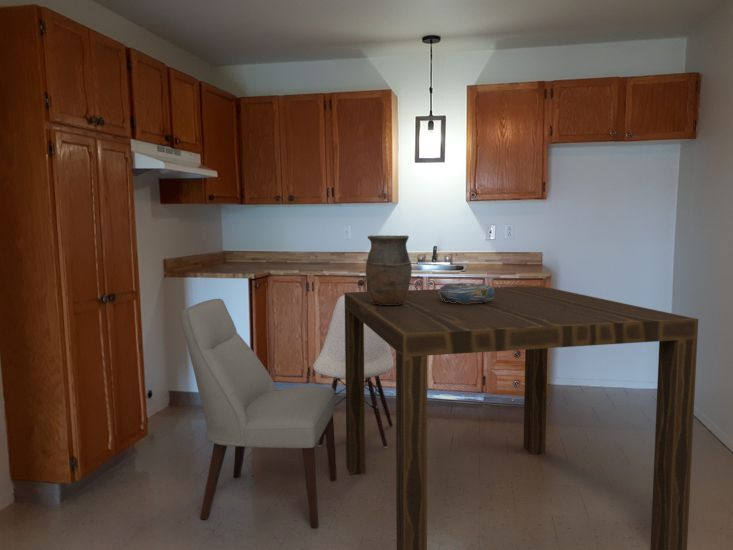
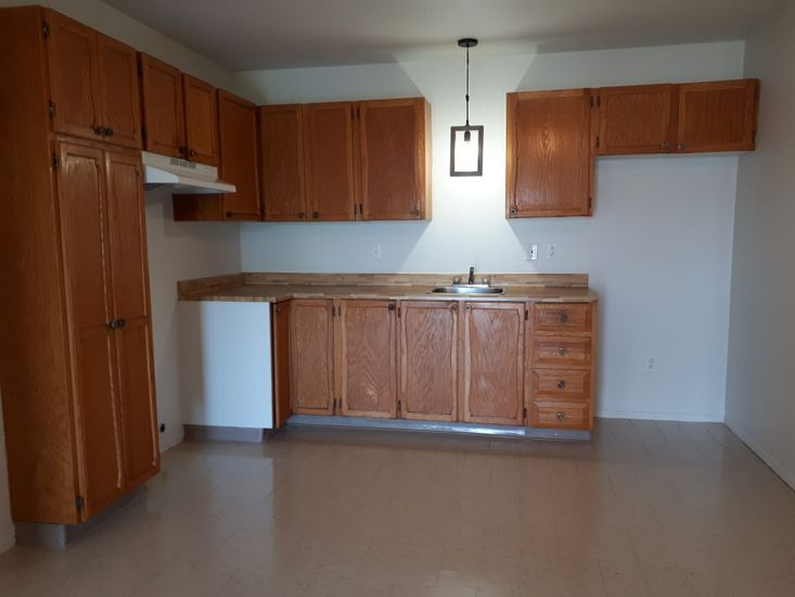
- dining table (524, 407)
- chair (260, 402)
- chair (364, 368)
- vase (388, 269)
- decorative bowl (466, 292)
